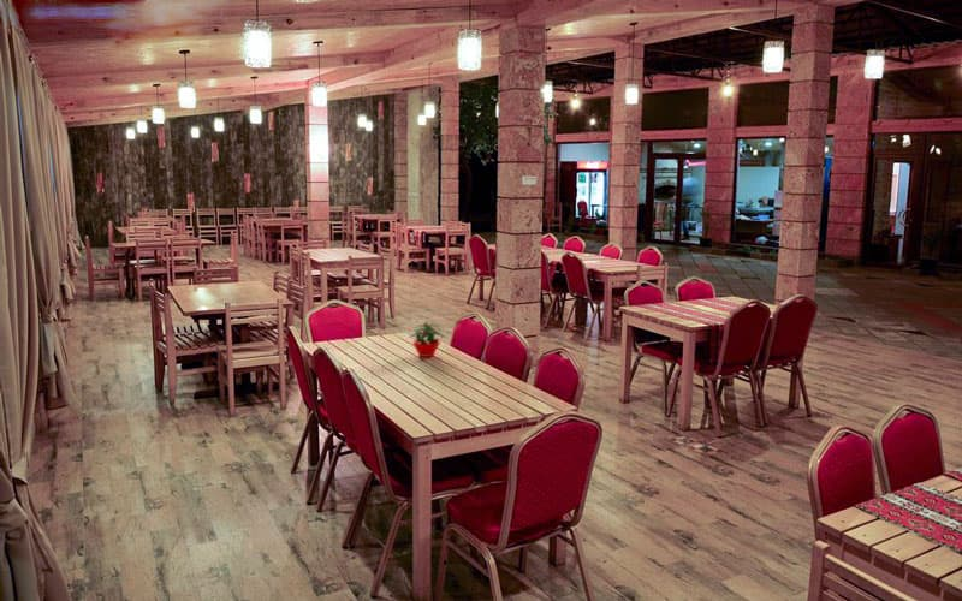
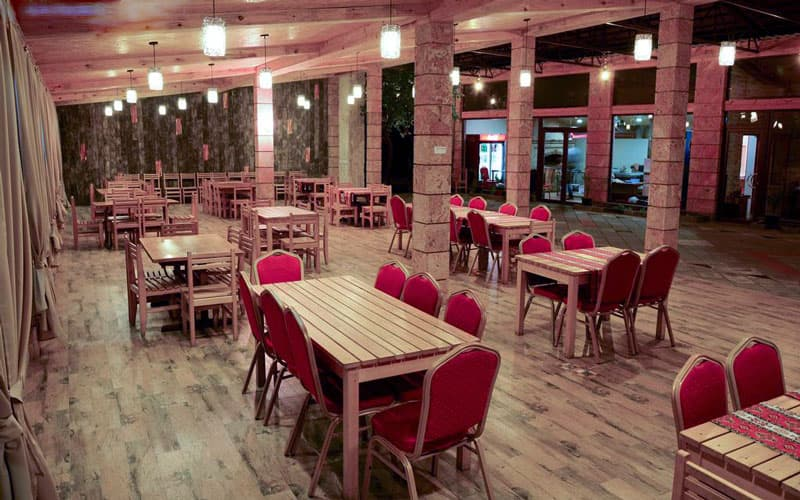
- potted flower (426, 337)
